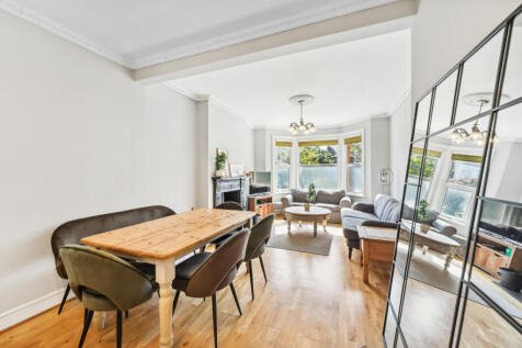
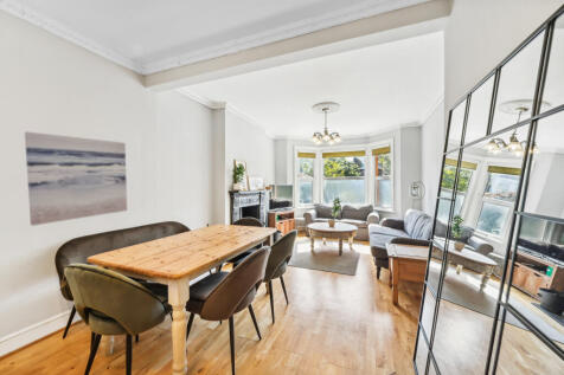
+ wall art (83, 177)
